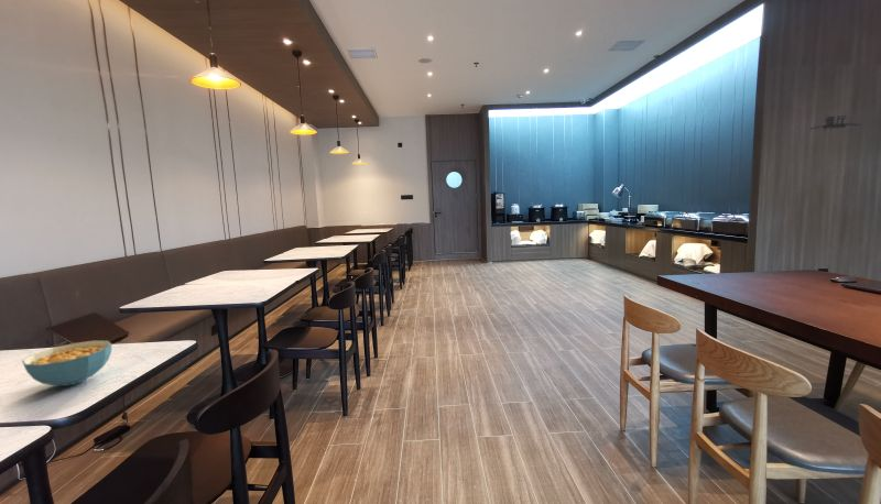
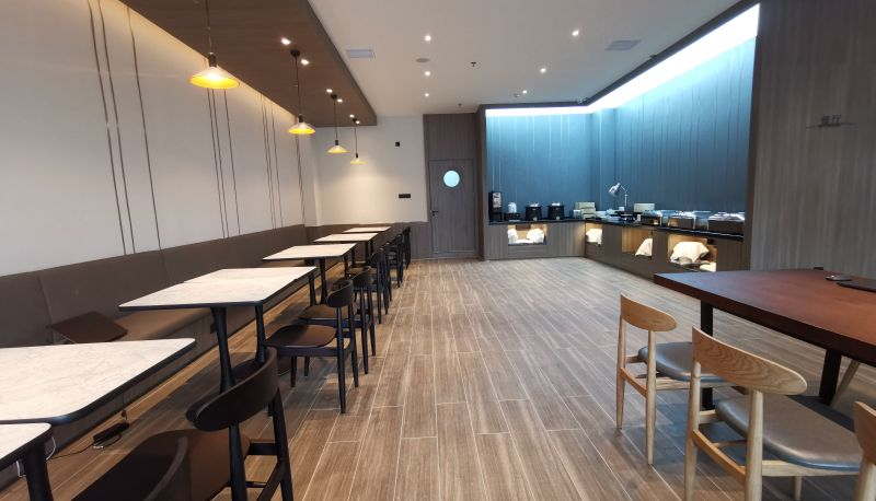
- cereal bowl (72, 366)
